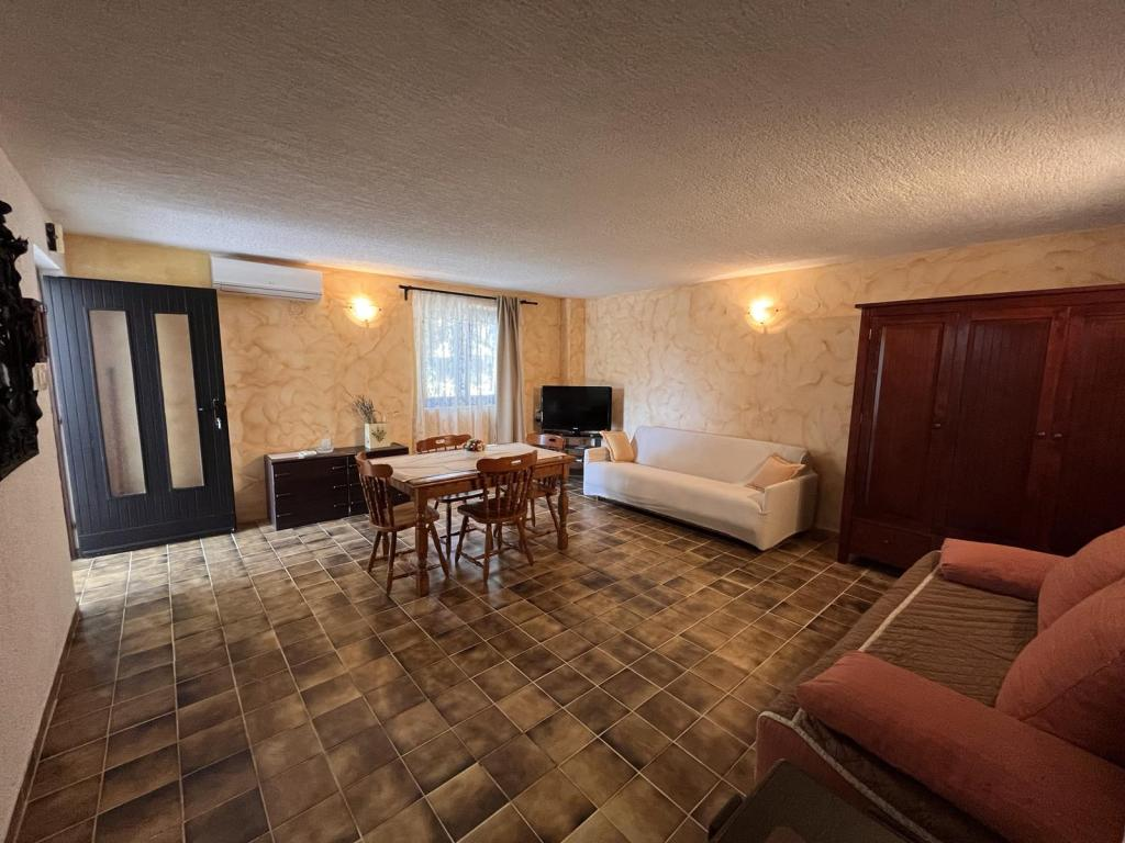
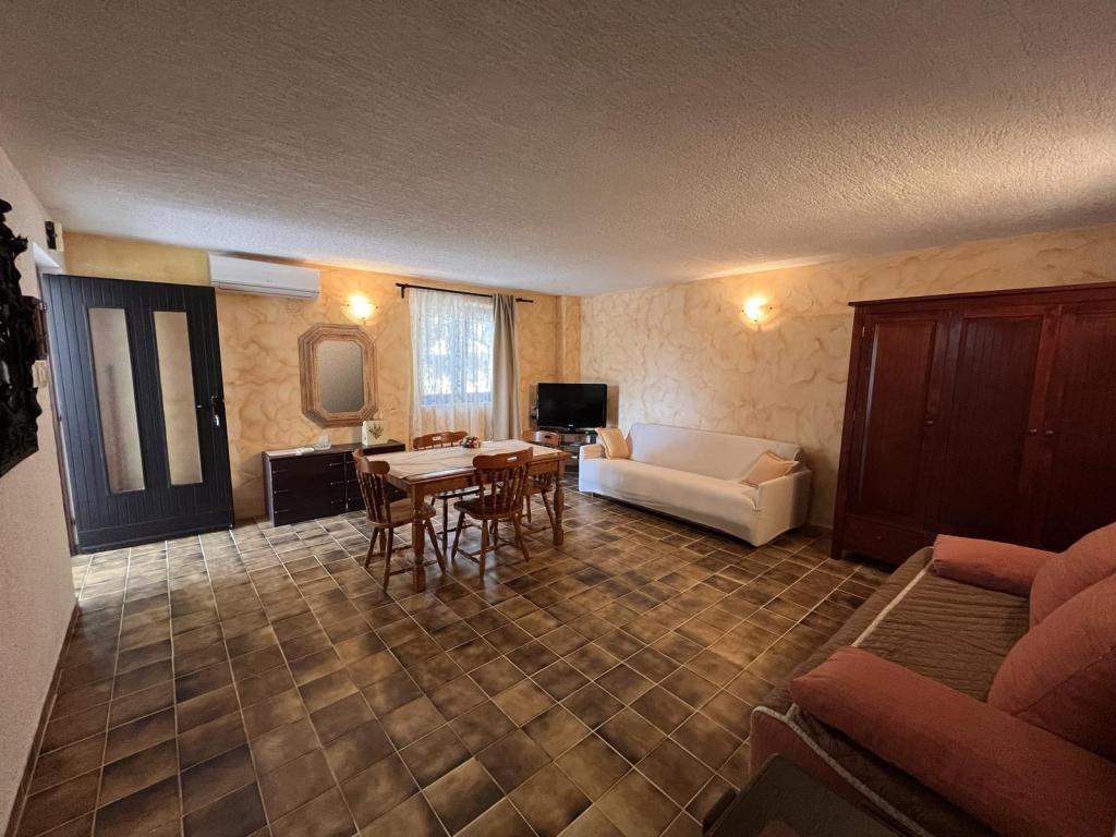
+ home mirror (341, 376)
